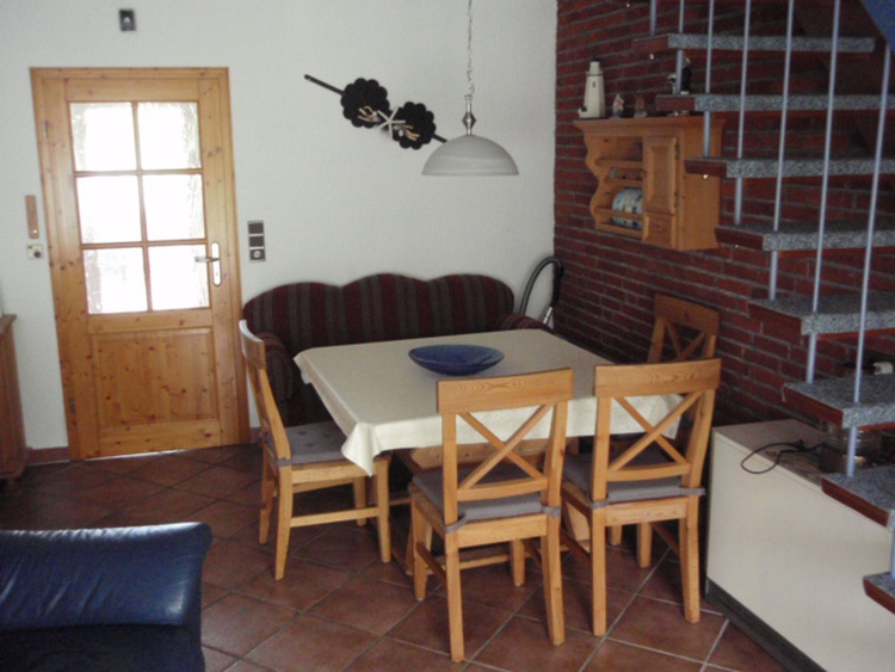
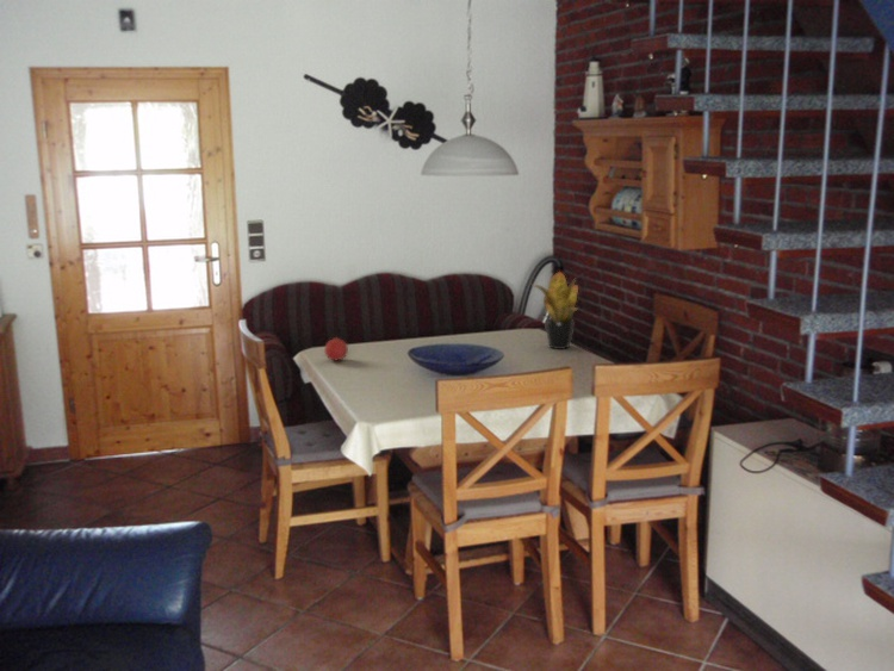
+ potted plant (558, 309)
+ fruit (336, 348)
